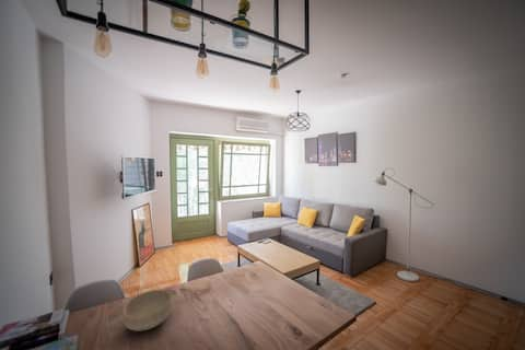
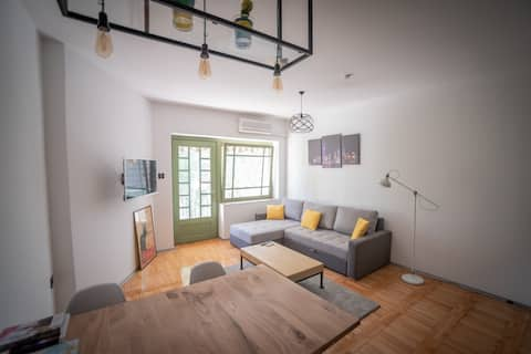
- bowl (149, 312)
